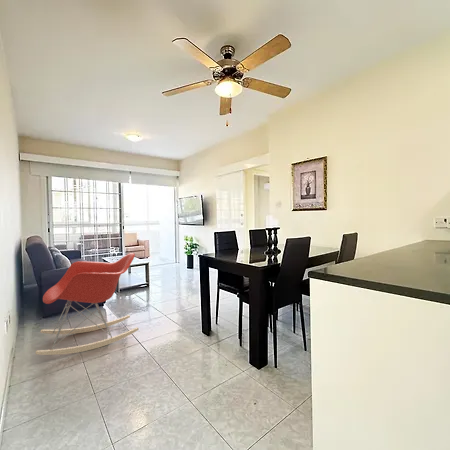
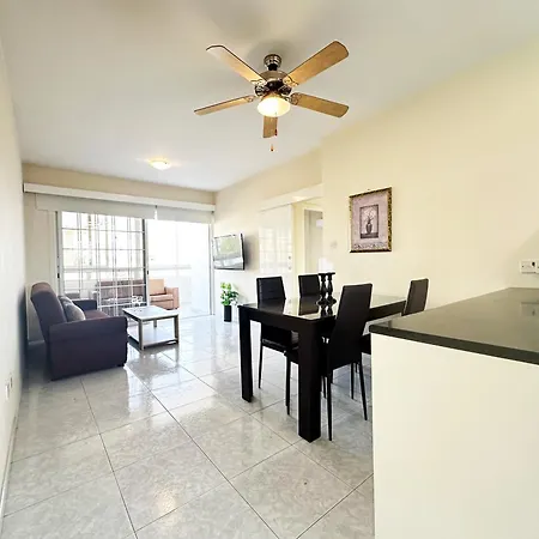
- armchair (90, 297)
